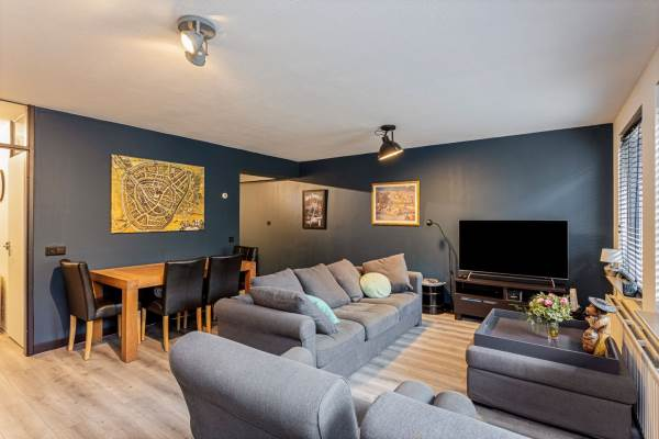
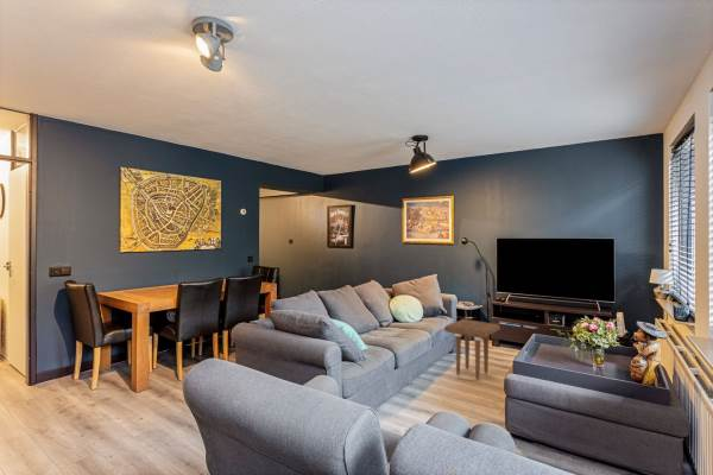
+ side table (475, 349)
